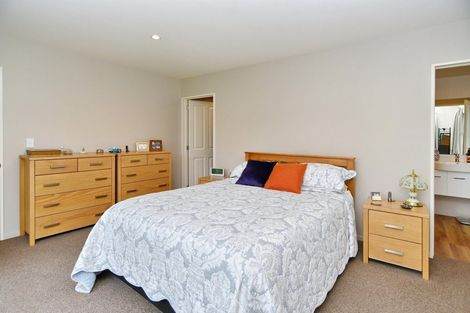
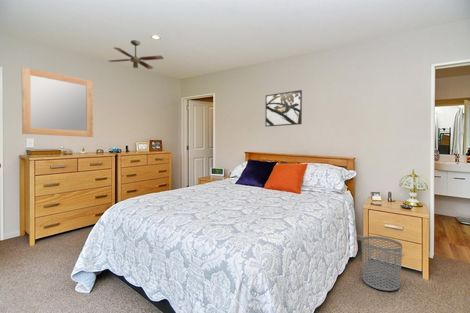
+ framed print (282, 109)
+ home mirror (60, 105)
+ ceiling fan (135, 55)
+ waste bin (380, 262)
